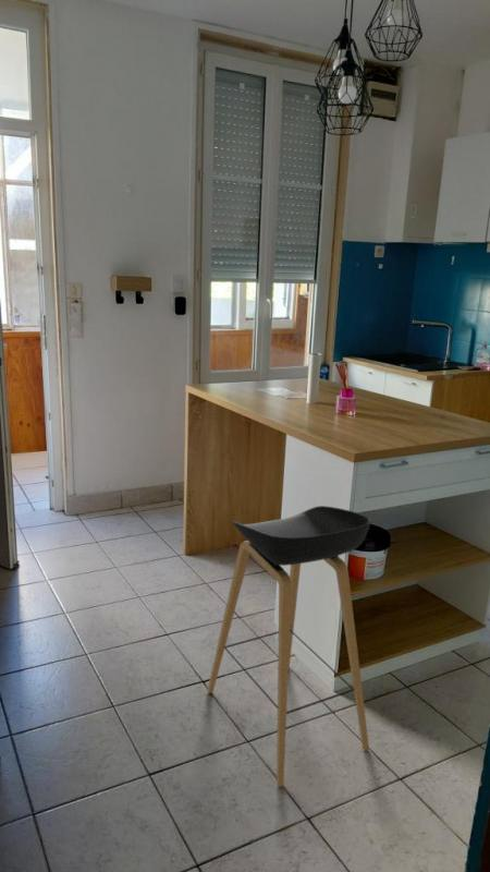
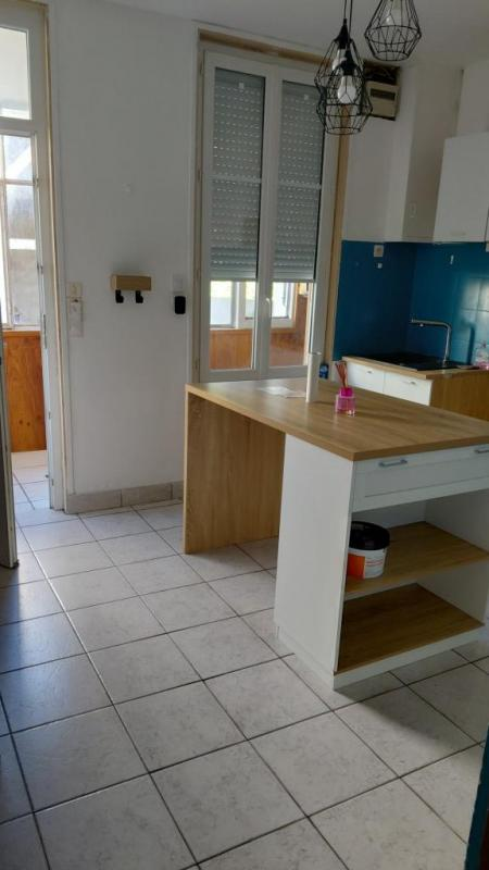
- stool (291, 618)
